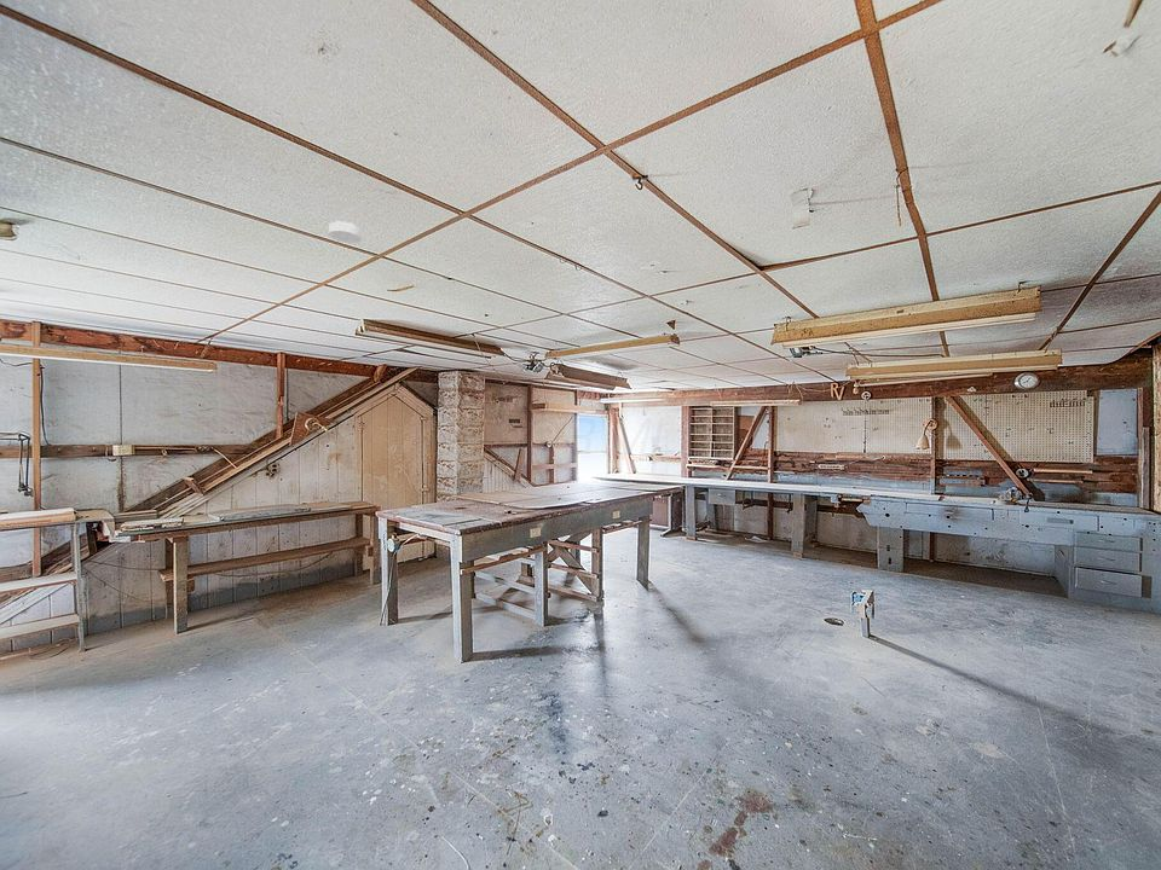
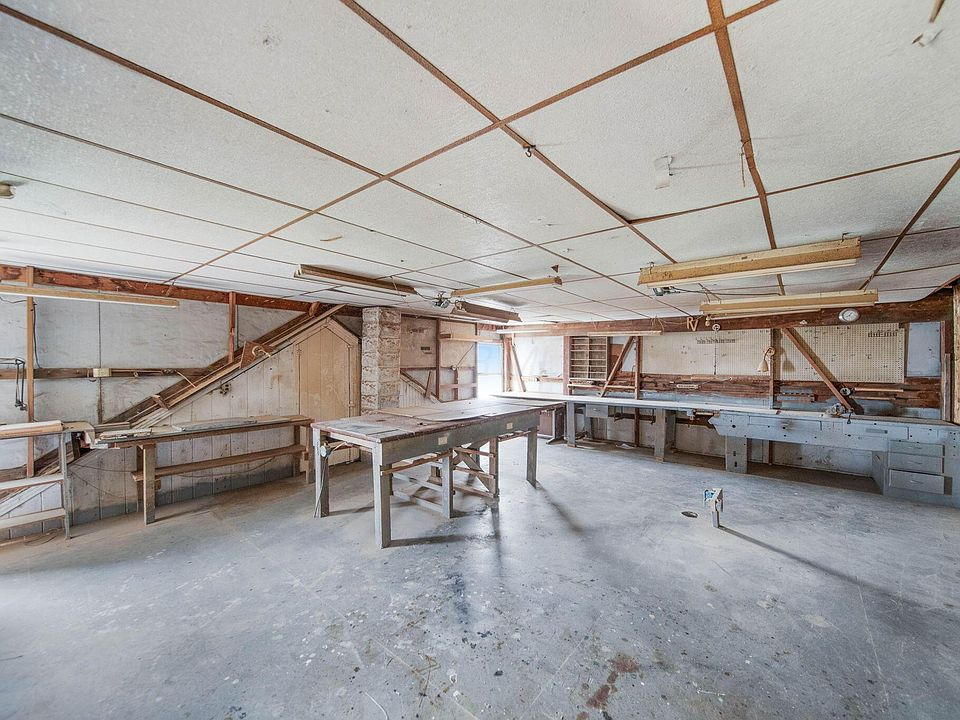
- smoke detector (345, 230)
